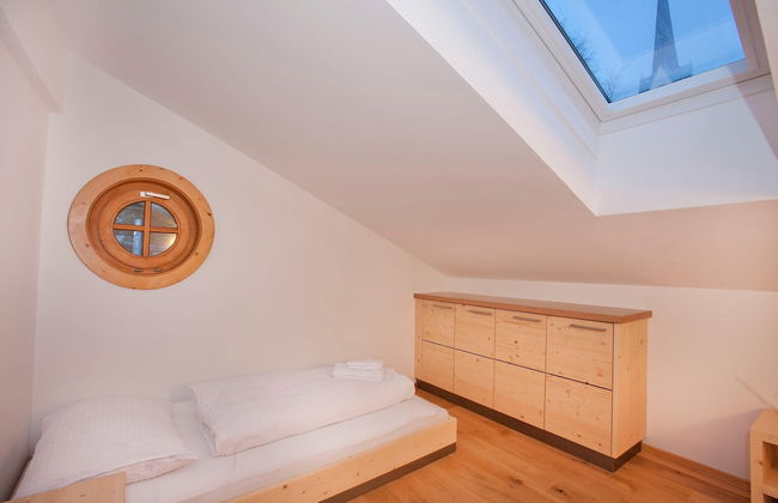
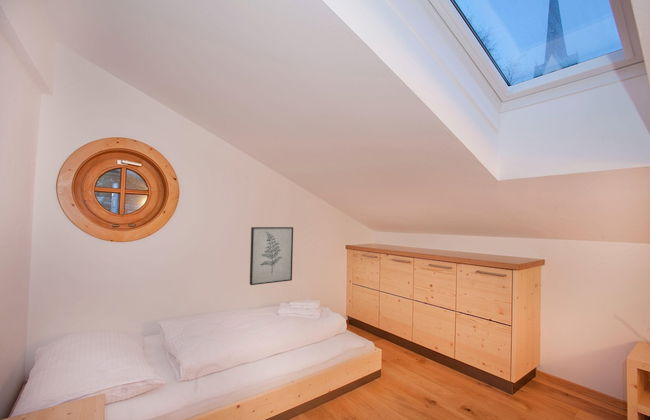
+ wall art (272, 254)
